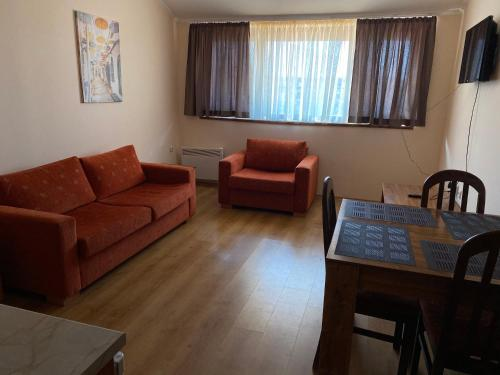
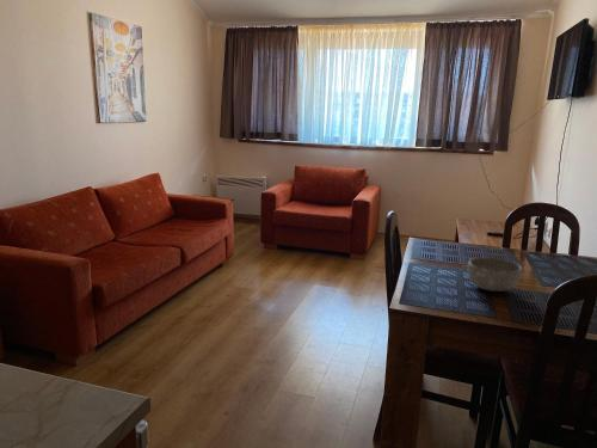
+ bowl (492, 276)
